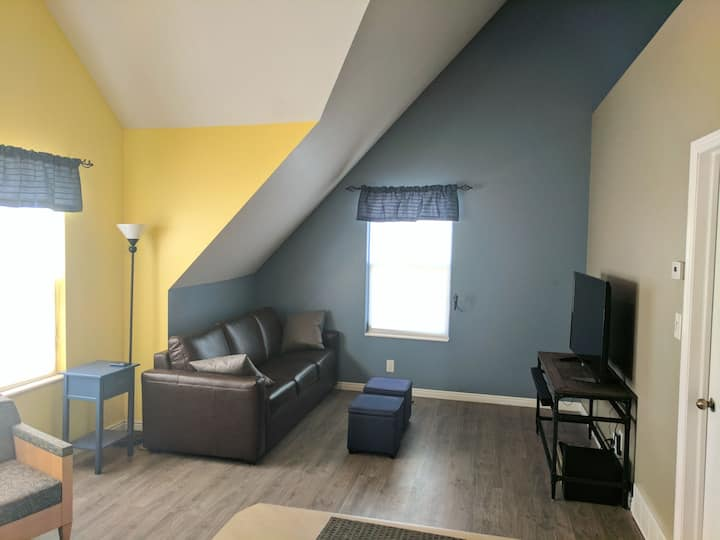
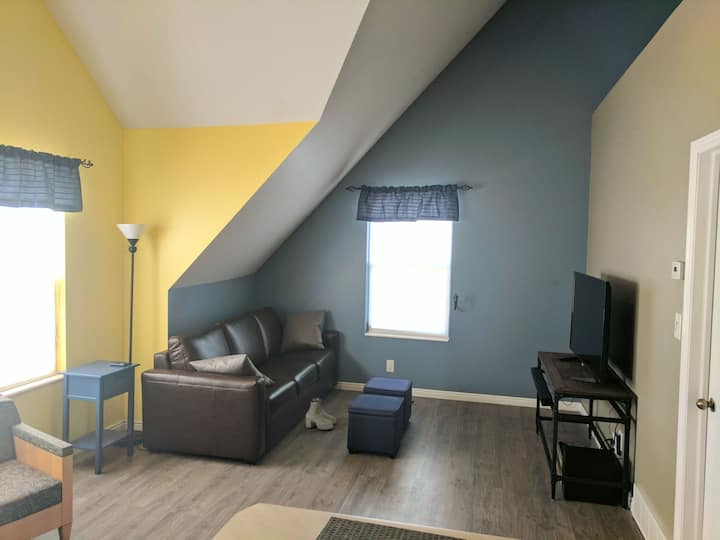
+ boots (320, 412)
